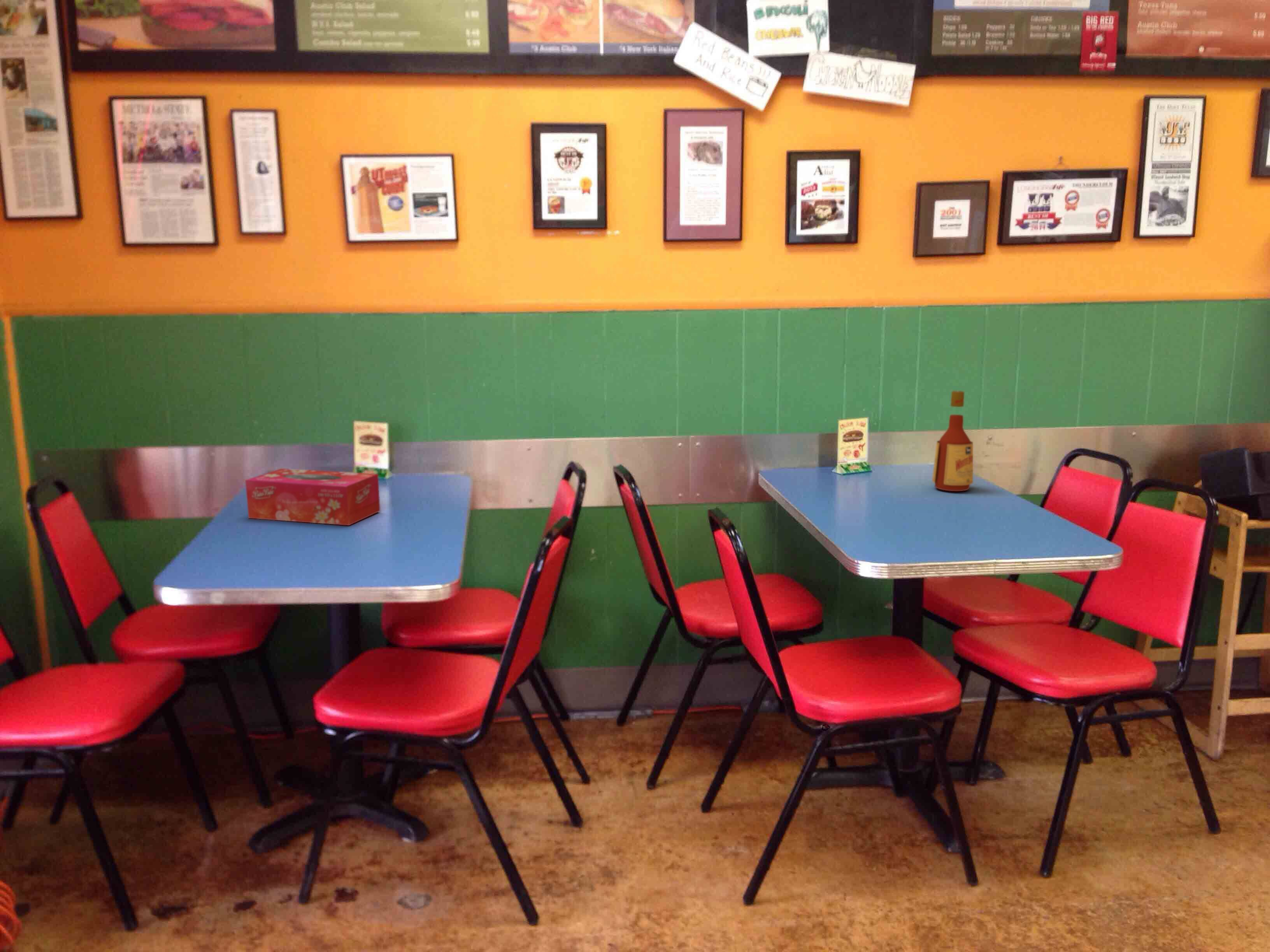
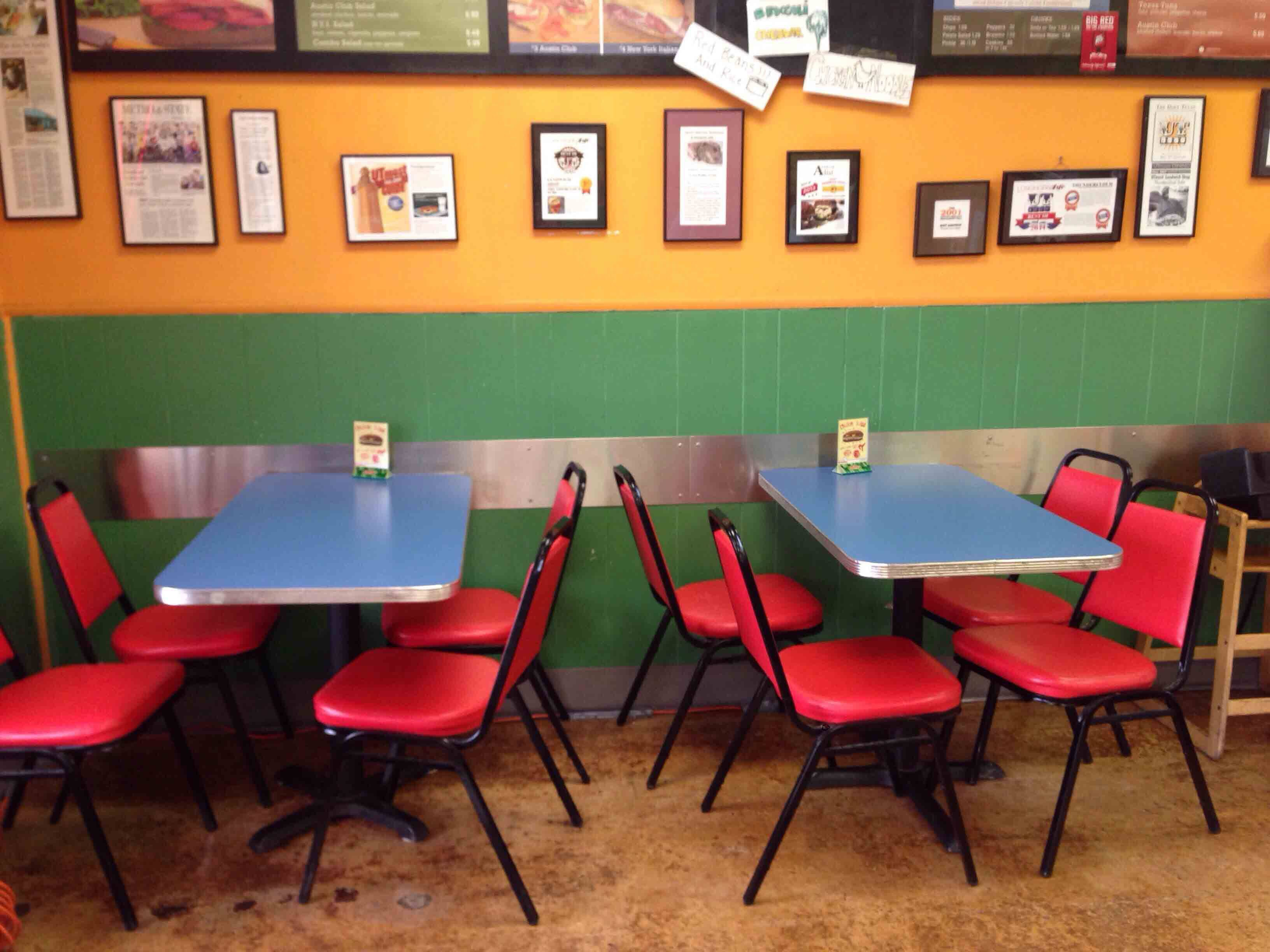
- bottle (955, 441)
- tissue box (314, 496)
